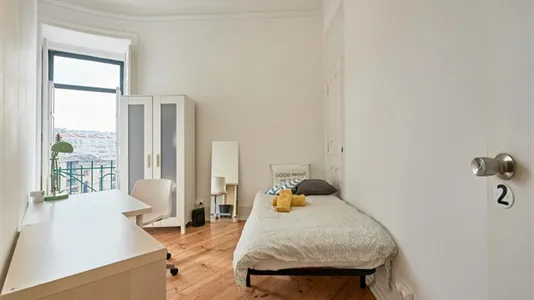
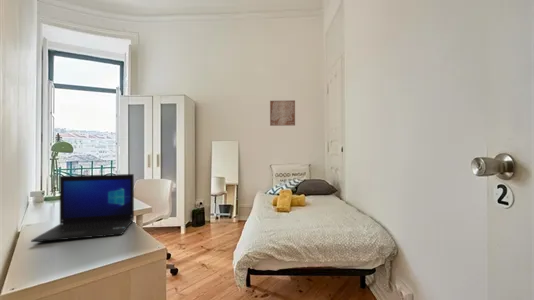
+ laptop (89, 203)
+ wall art (282, 113)
